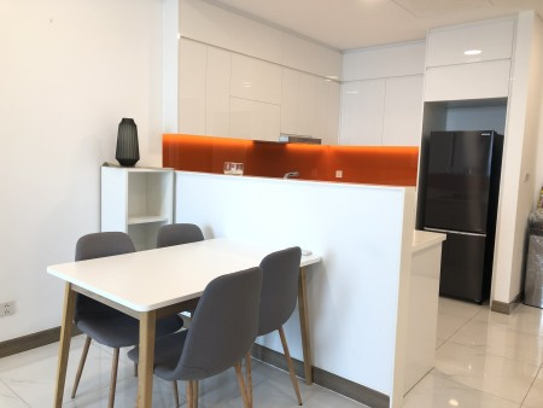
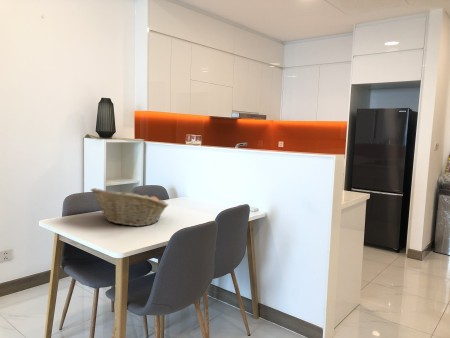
+ fruit basket (129, 203)
